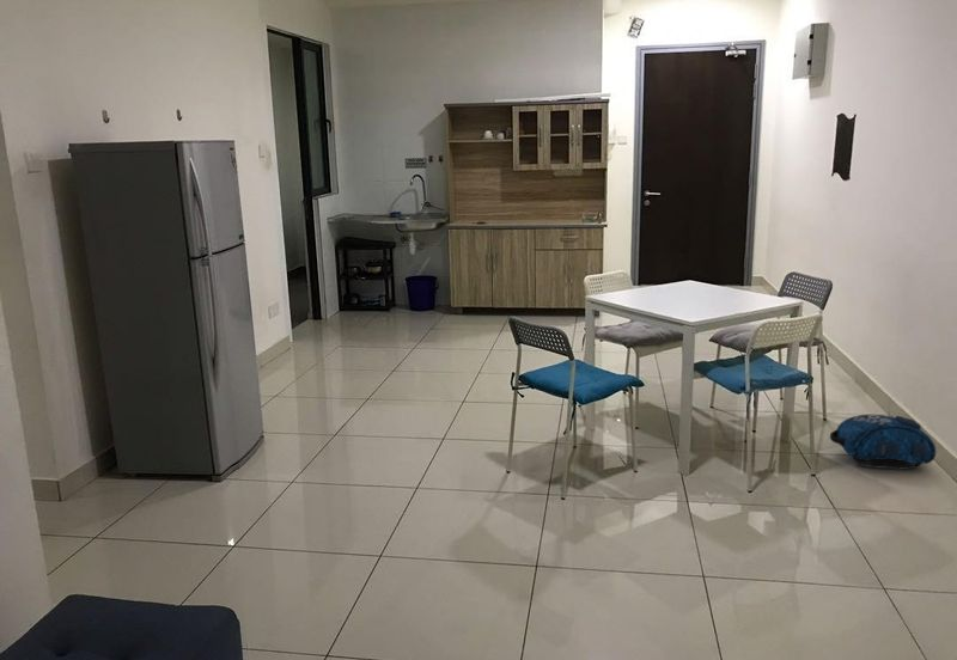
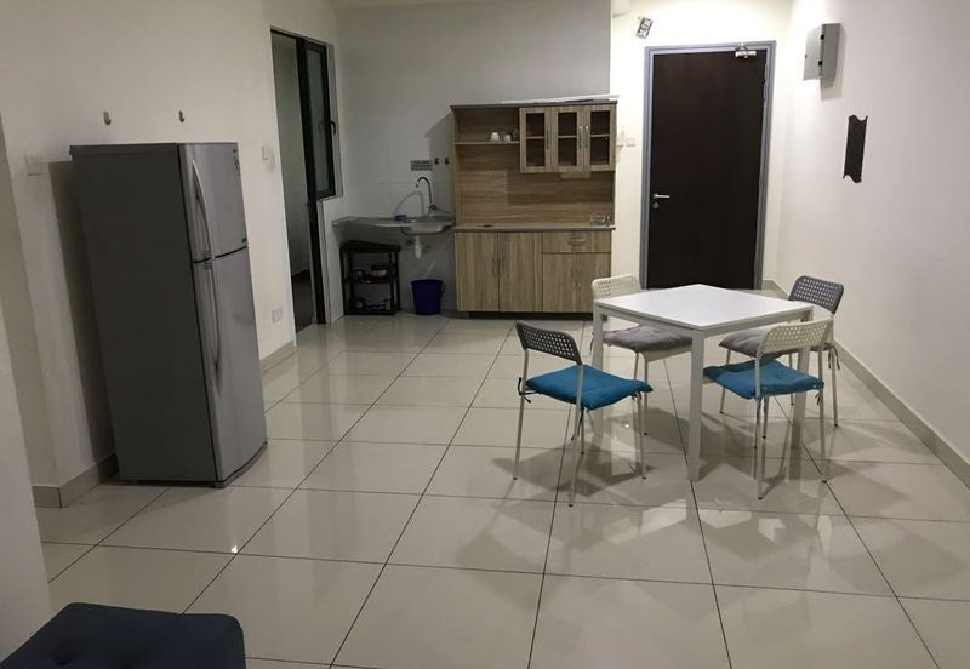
- backpack (879, 439)
